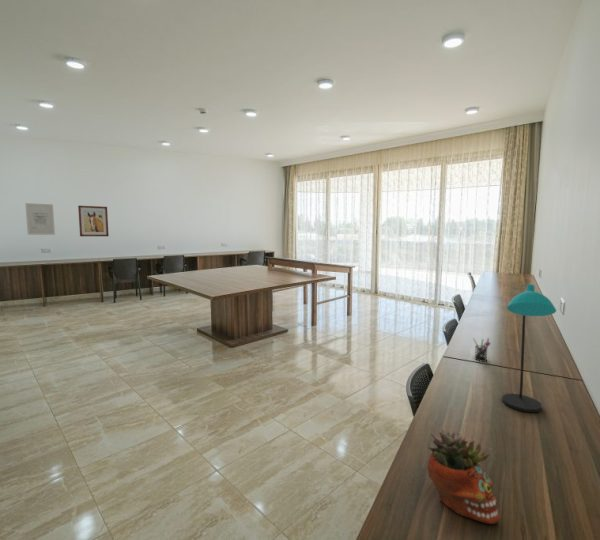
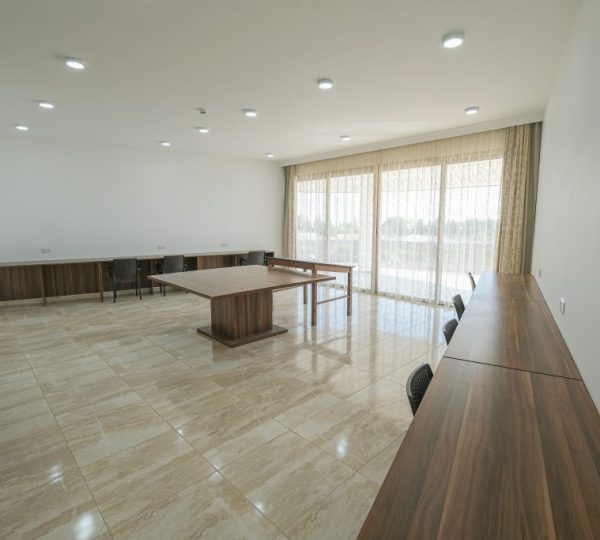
- wall art (40, 219)
- desk lamp (523, 345)
- succulent planter (463, 470)
- pen holder (482, 348)
- wall art (93, 221)
